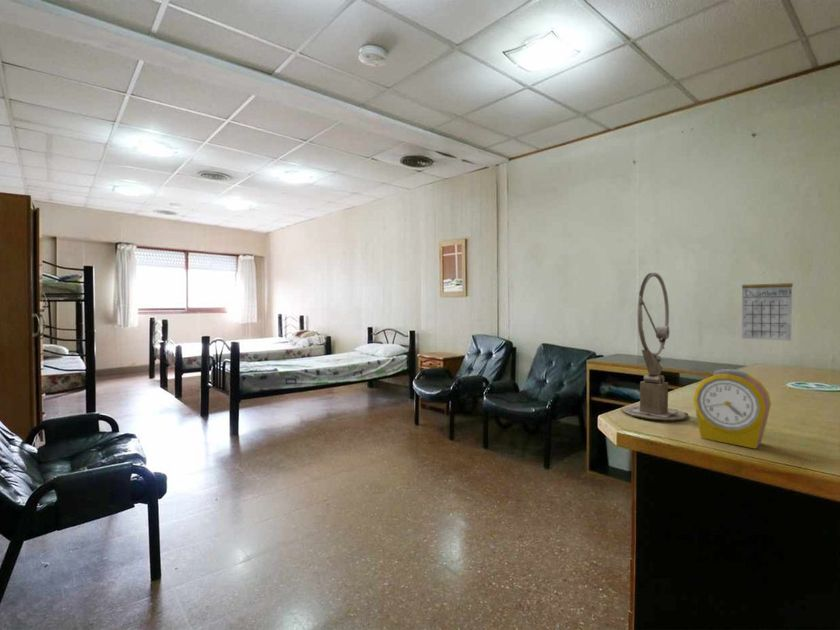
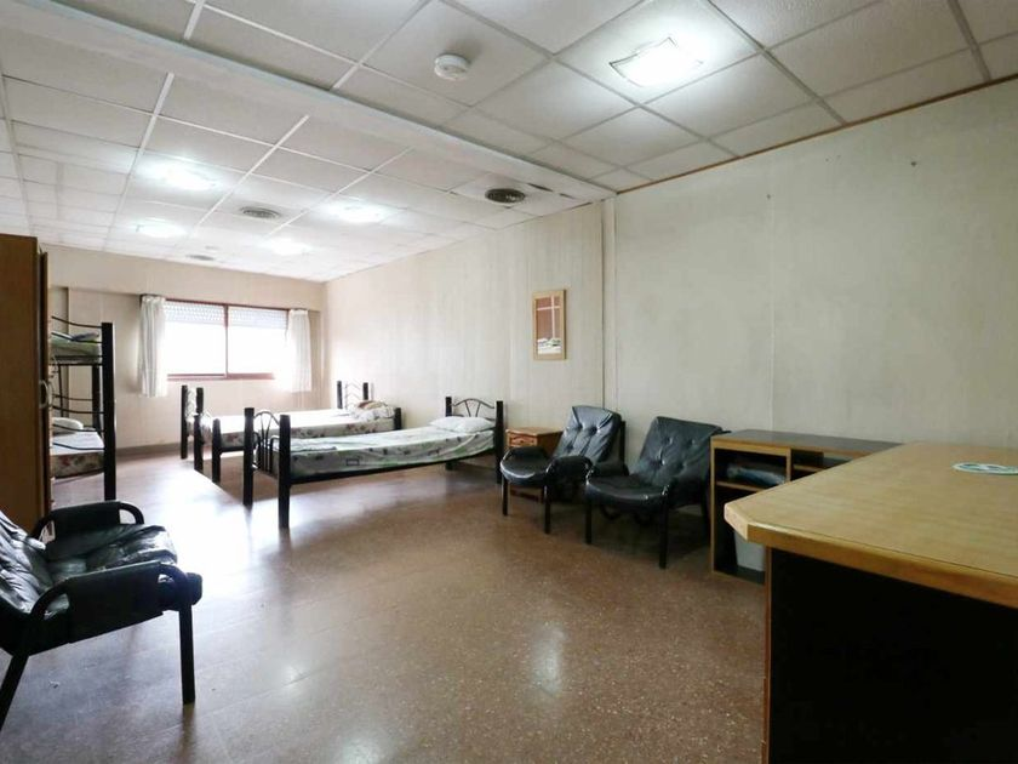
- calendar (766, 305)
- sundial (659, 341)
- alarm clock (730, 404)
